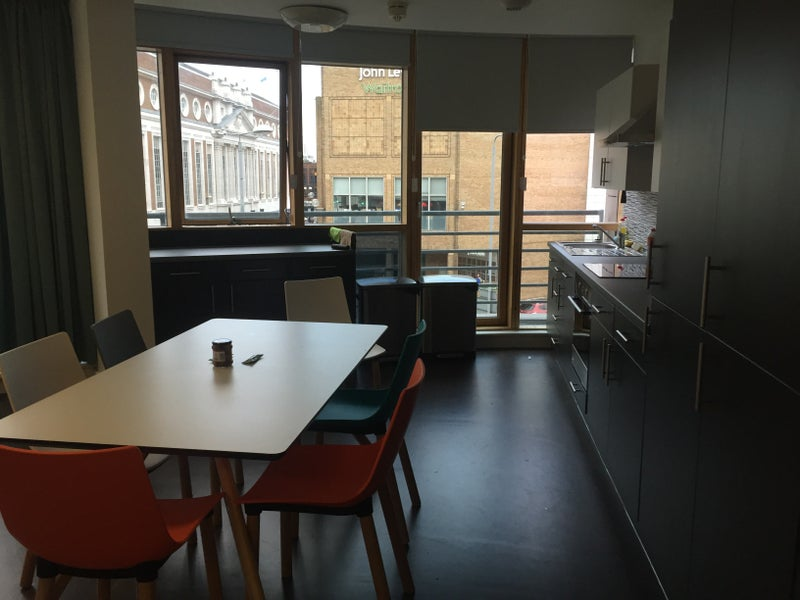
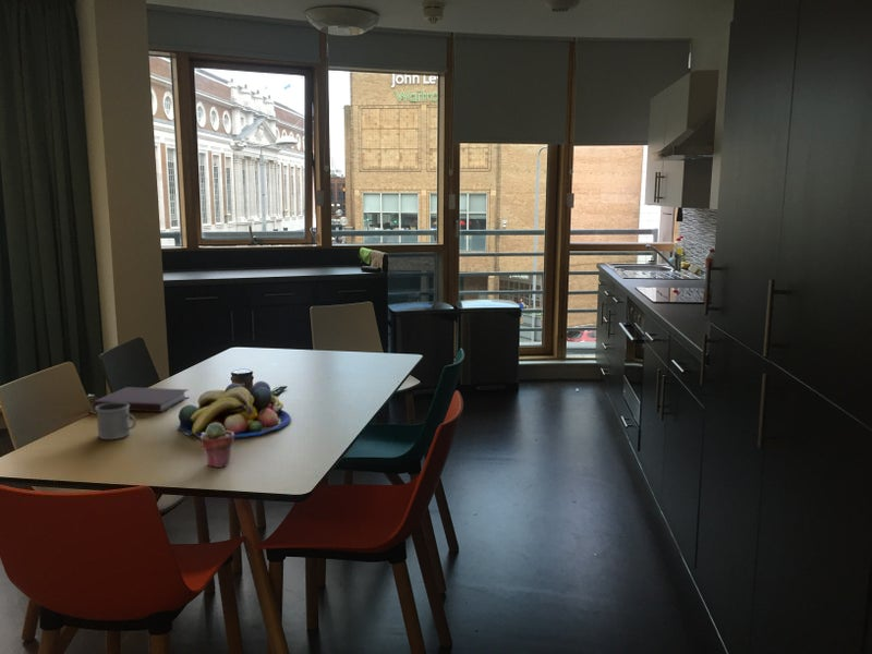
+ notebook (143, 399)
+ mug (117, 421)
+ potted succulent (217, 443)
+ fruit bowl (235, 404)
